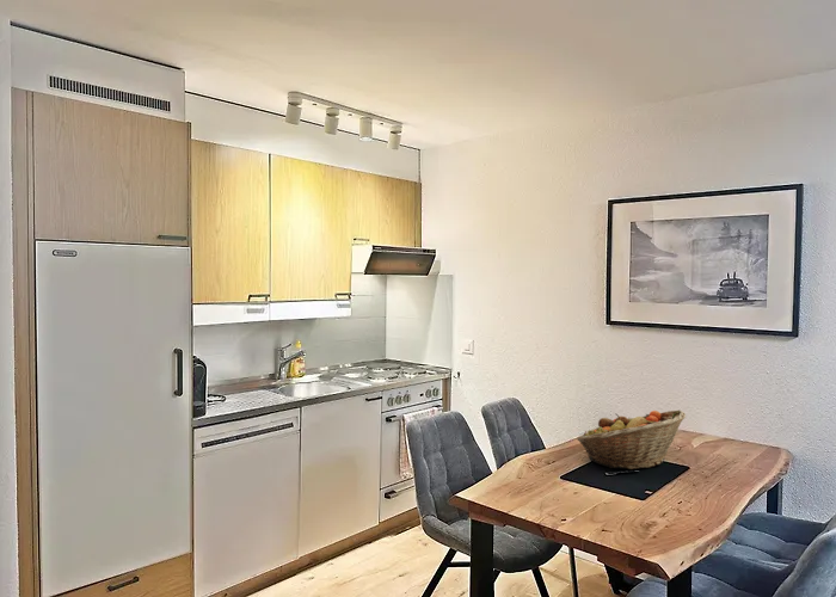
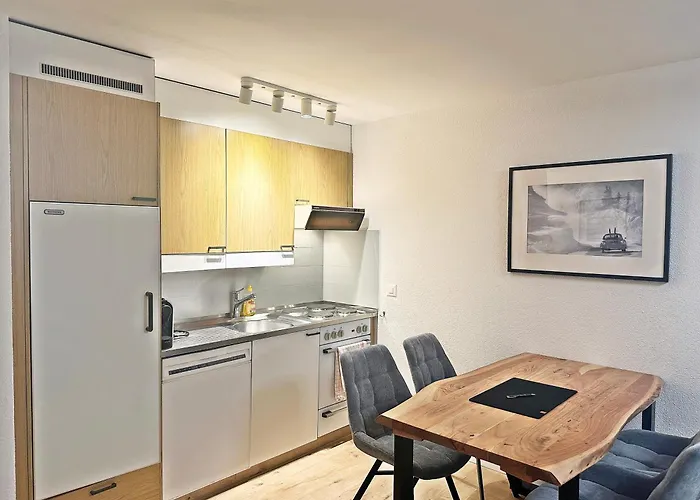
- fruit basket (631, 433)
